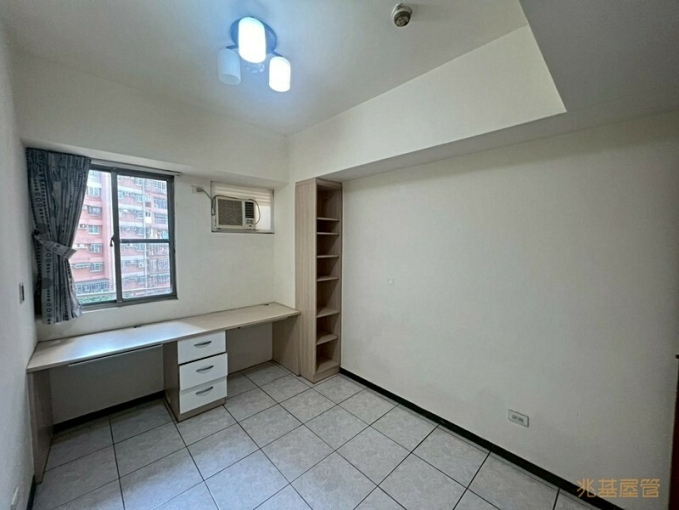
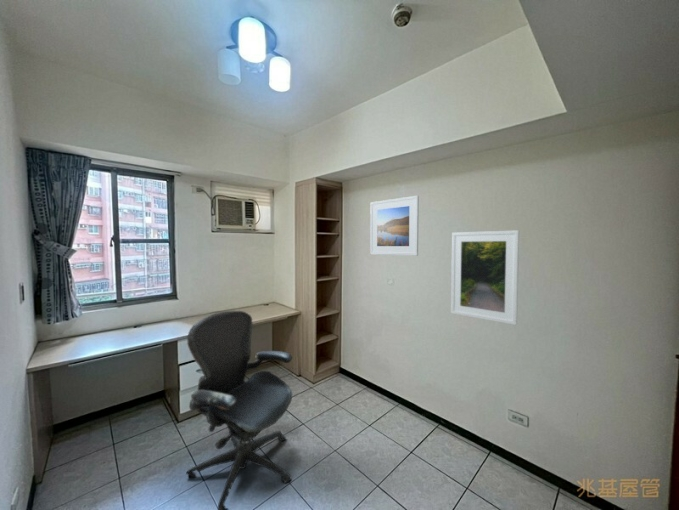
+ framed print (482, 275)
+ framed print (392, 227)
+ office chair (243, 391)
